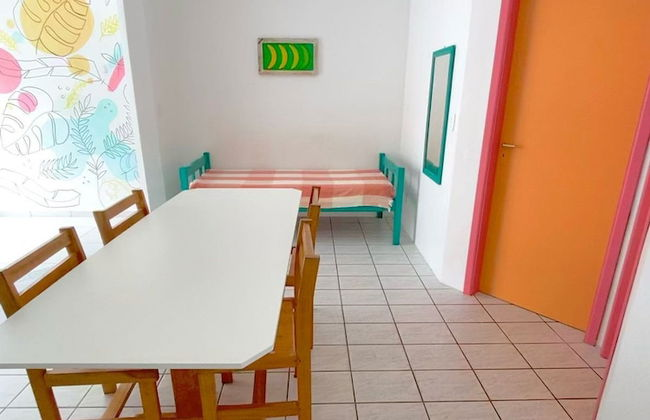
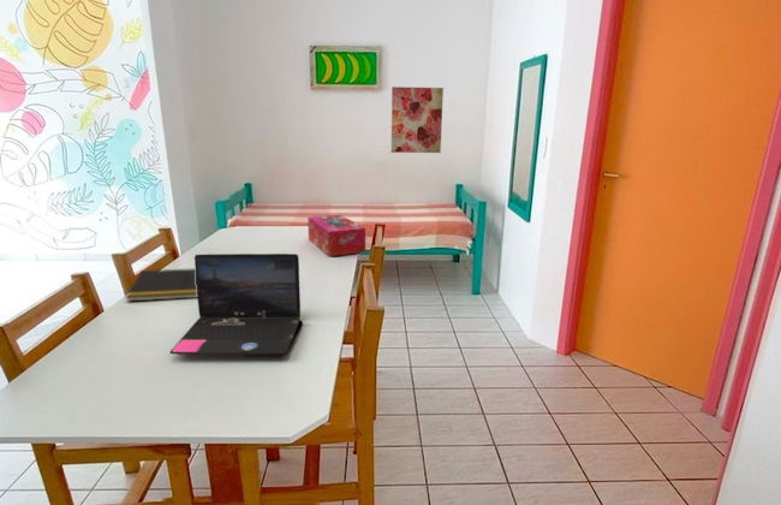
+ laptop (238, 302)
+ tissue box (335, 233)
+ wall art (416, 120)
+ notepad (172, 283)
